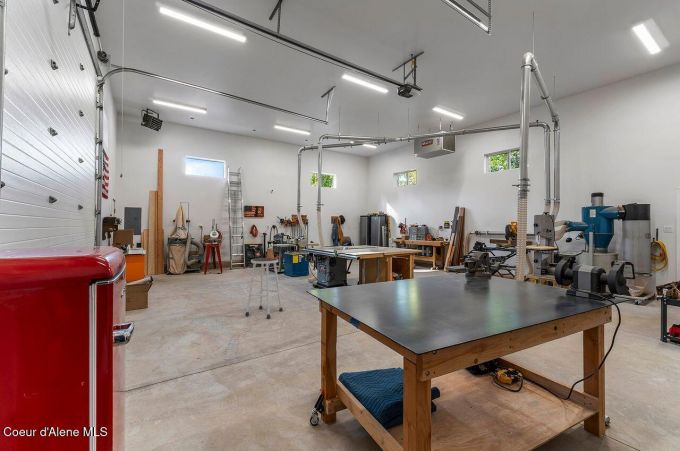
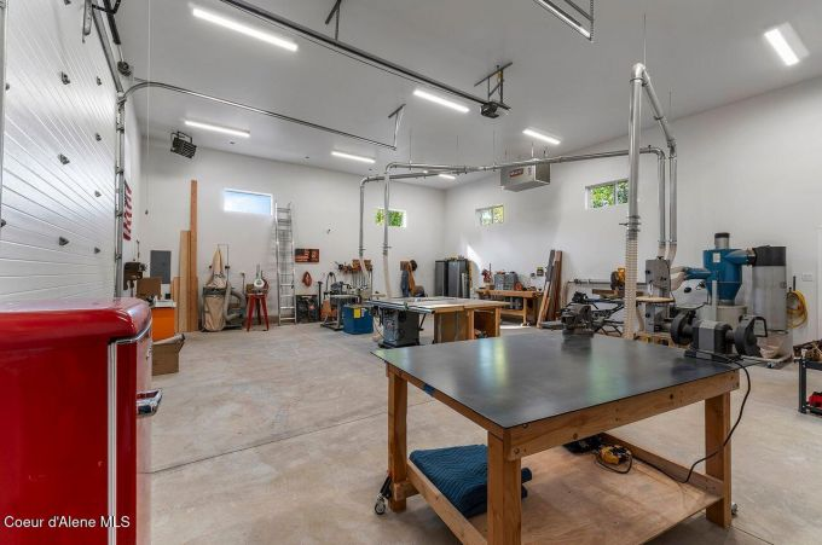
- stool (262, 286)
